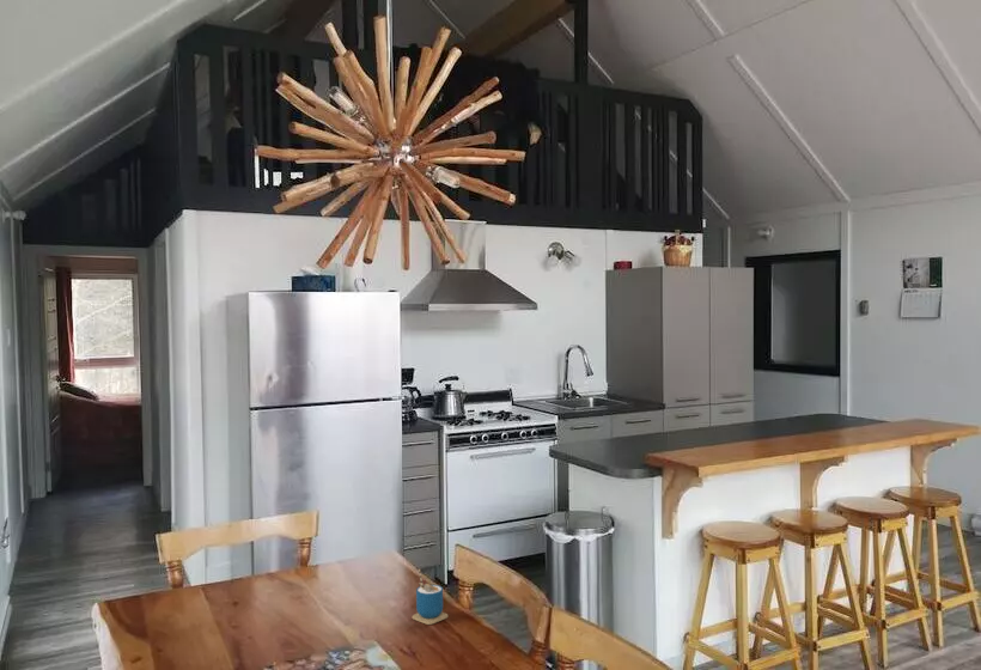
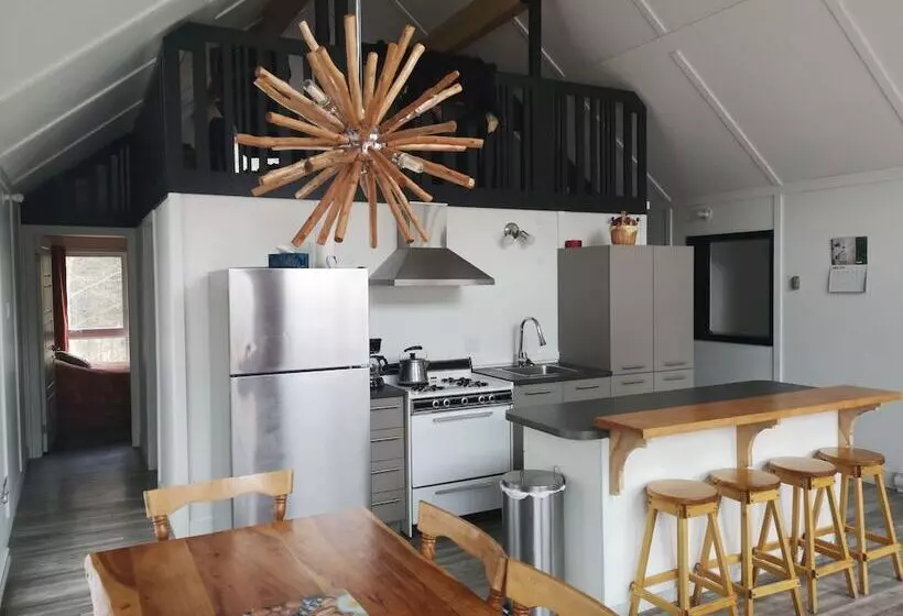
- cup (429, 593)
